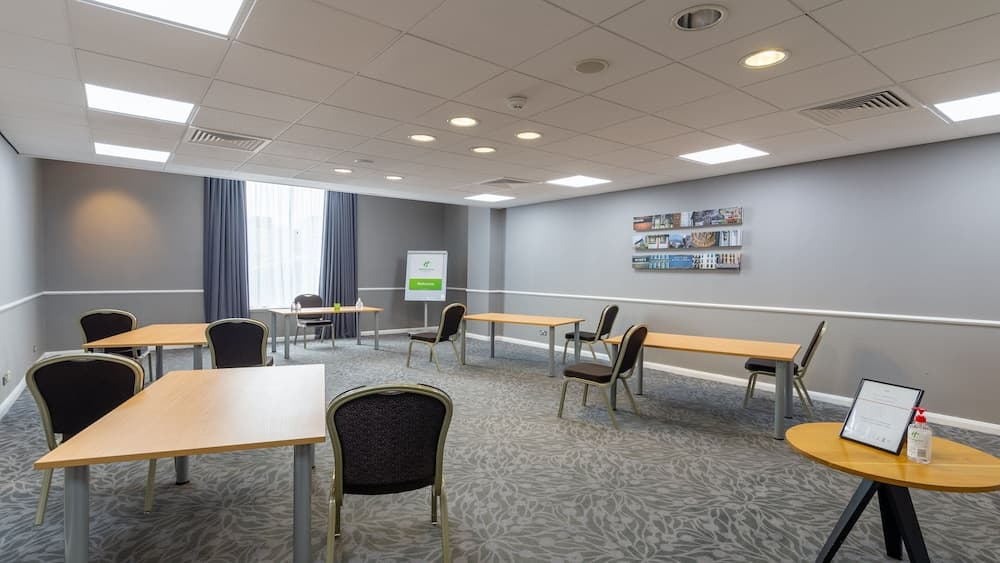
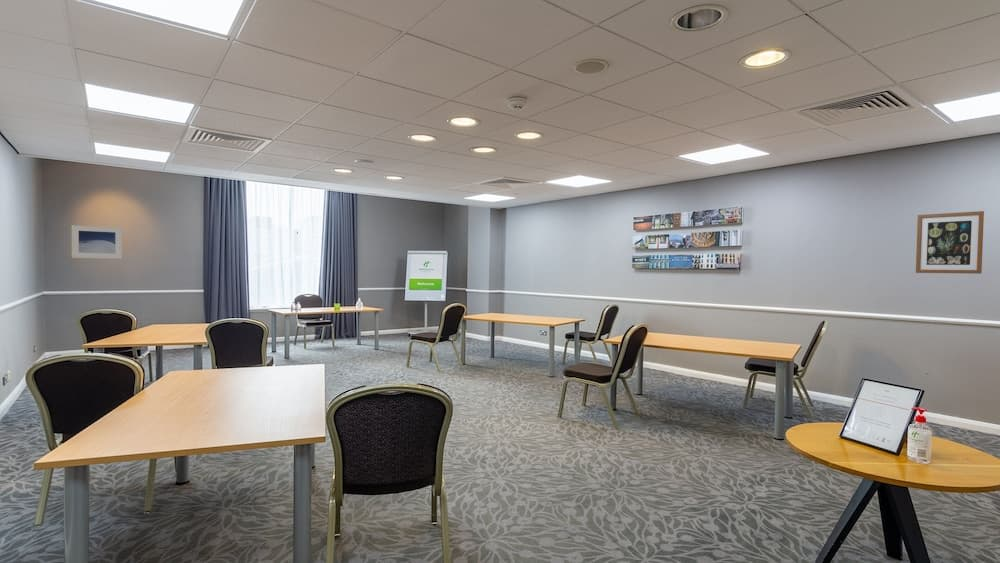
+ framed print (97, 242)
+ wall art (948, 243)
